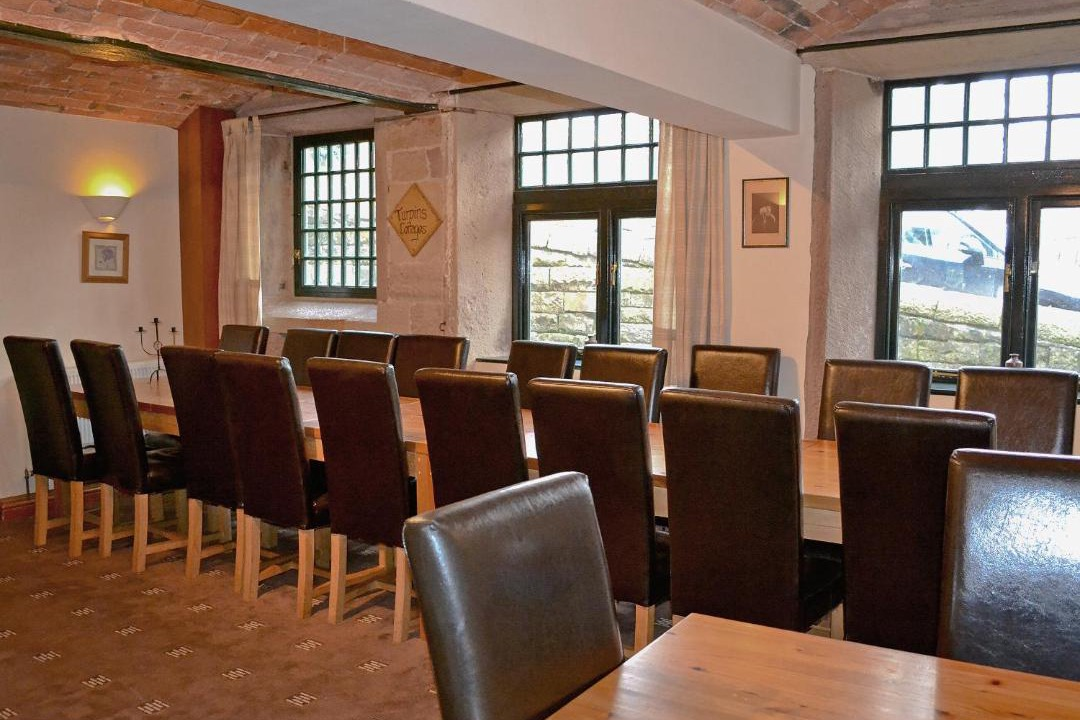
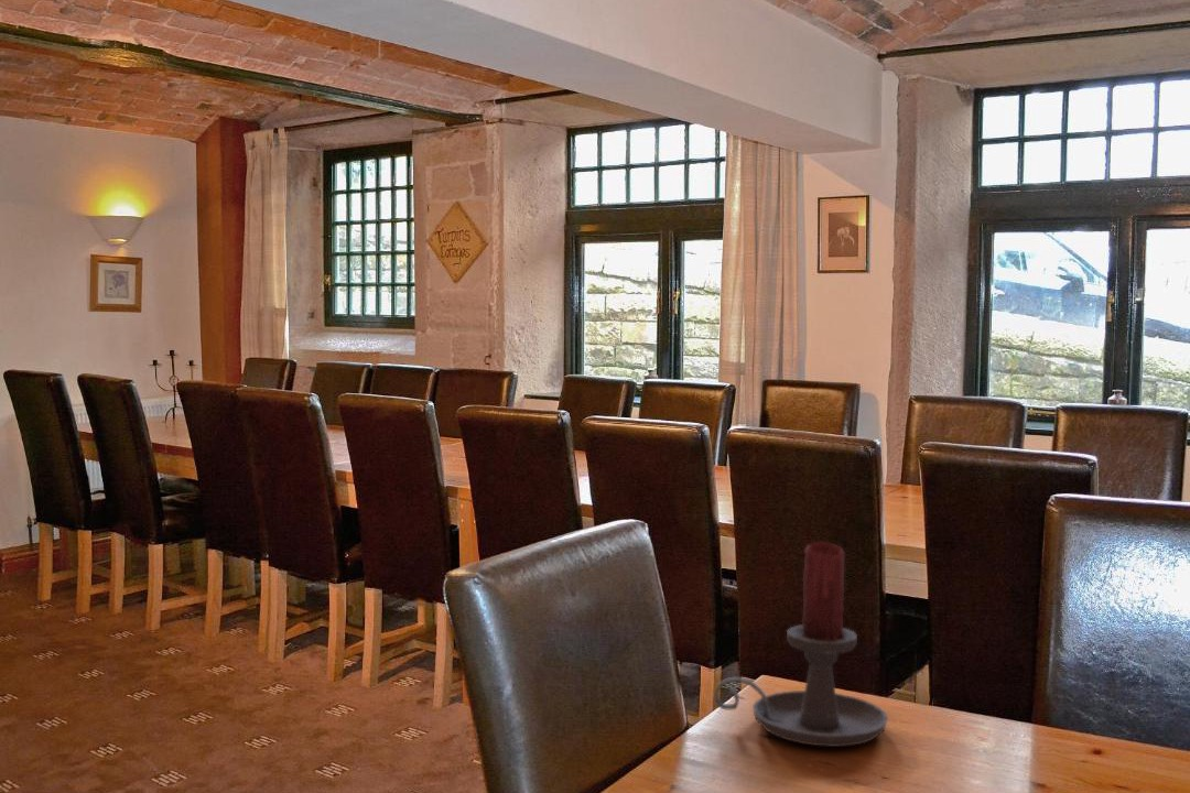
+ candle holder (801, 634)
